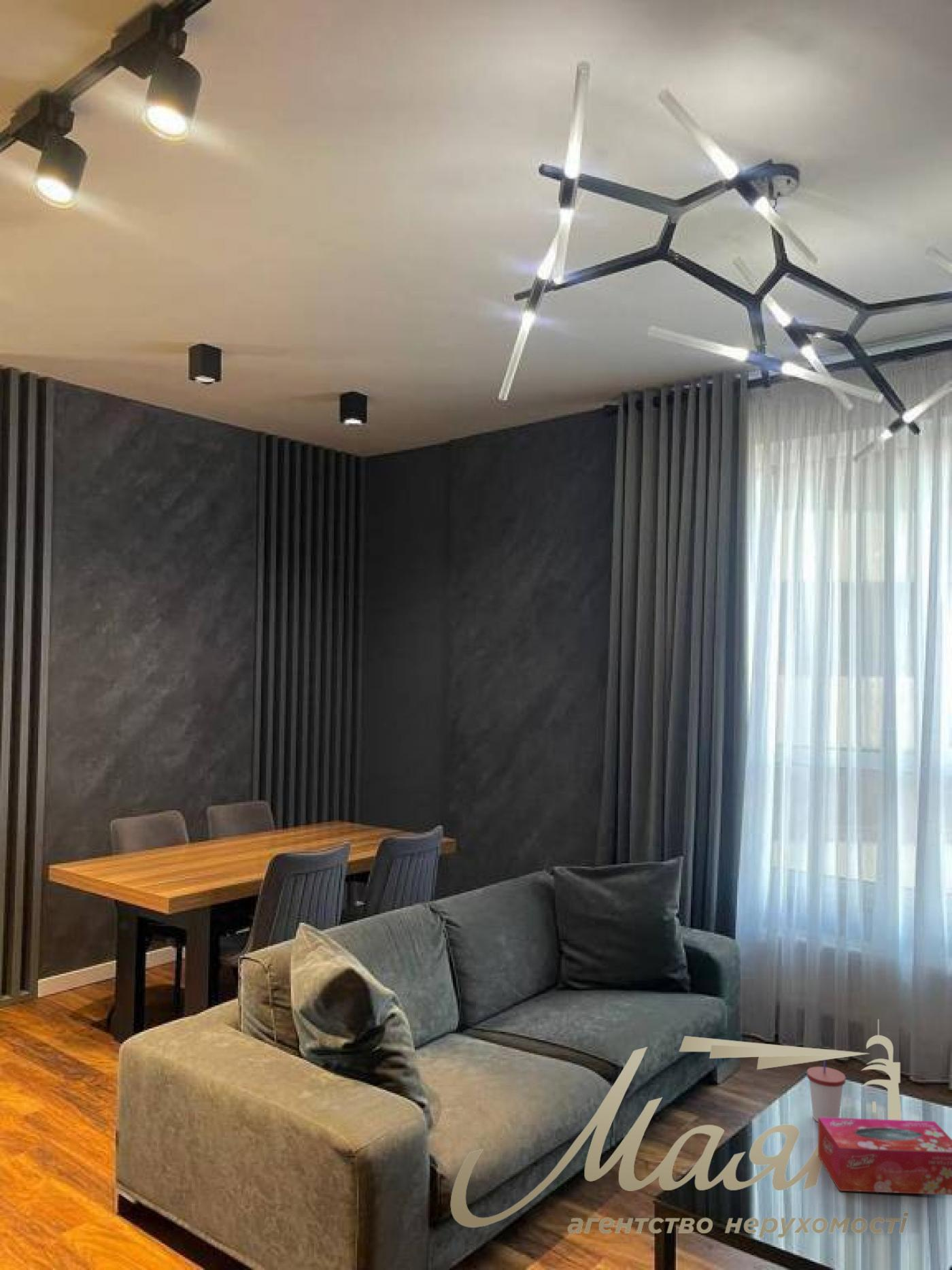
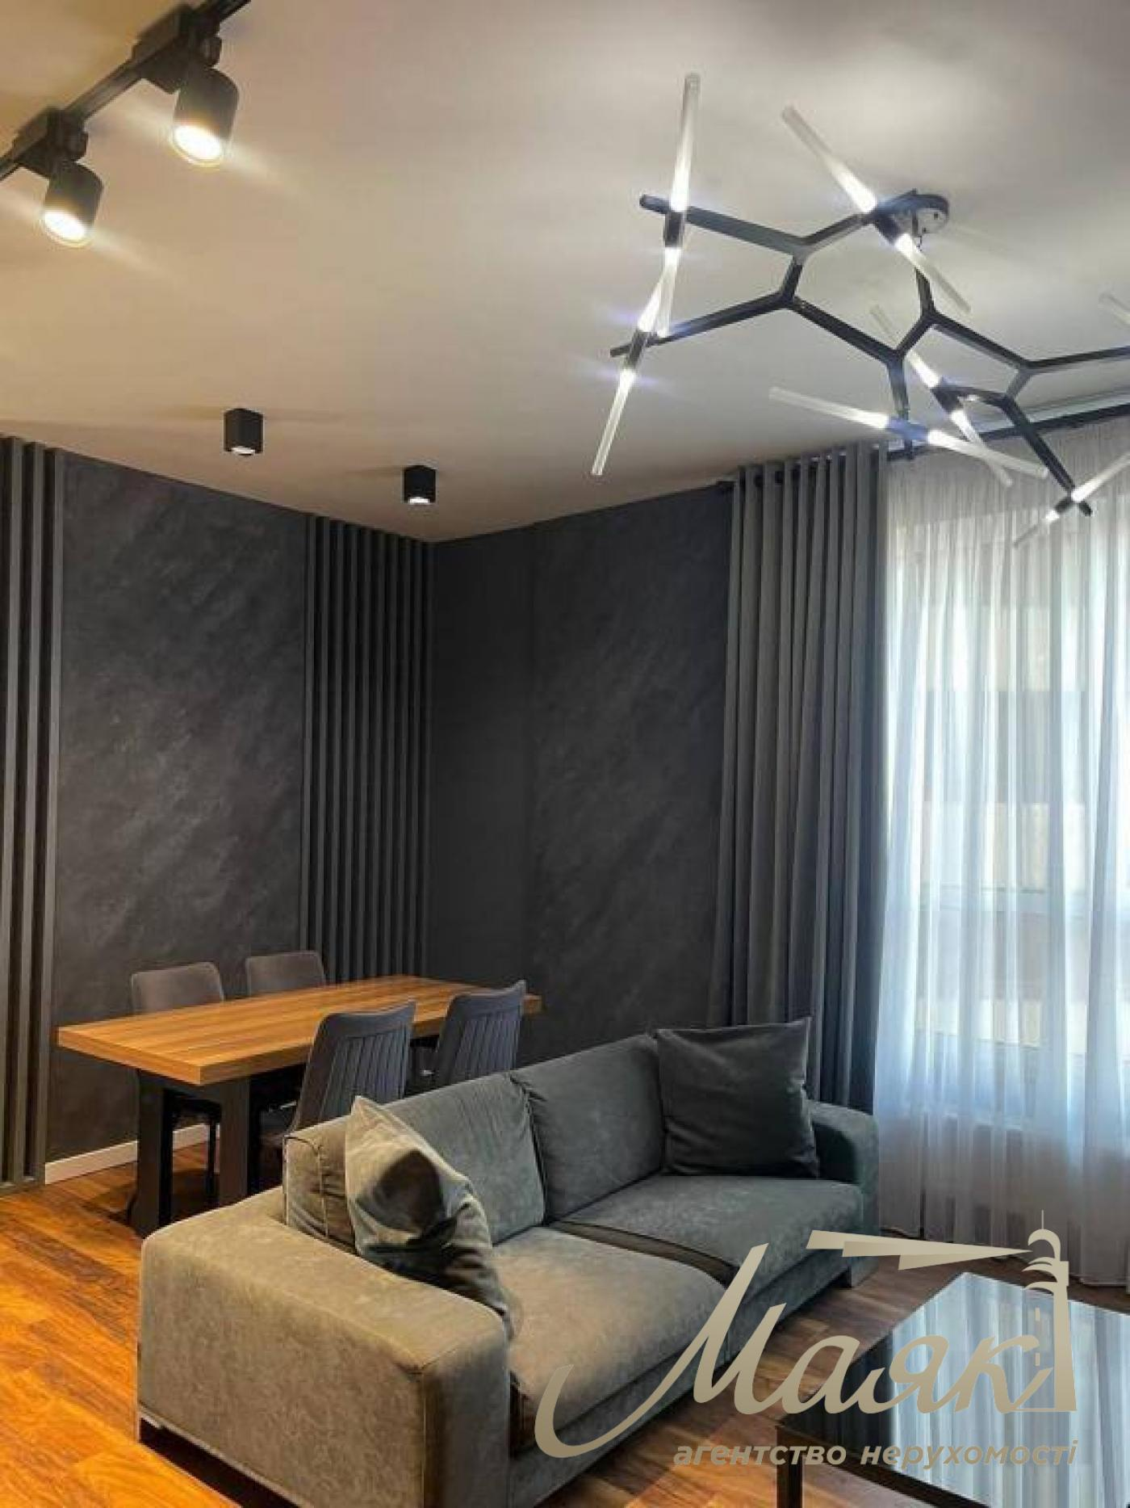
- tissue box (888, 1154)
- cup (826, 1090)
